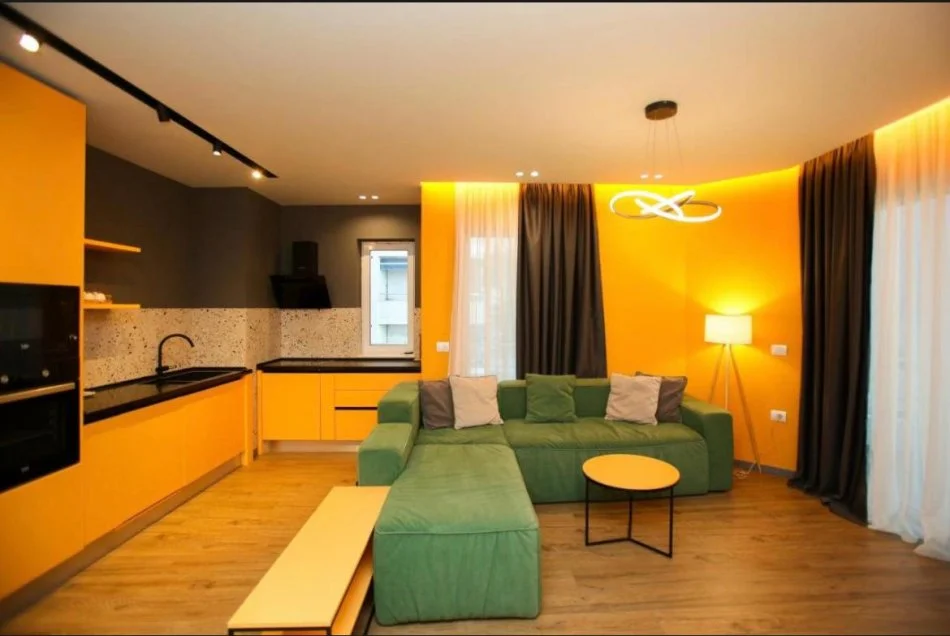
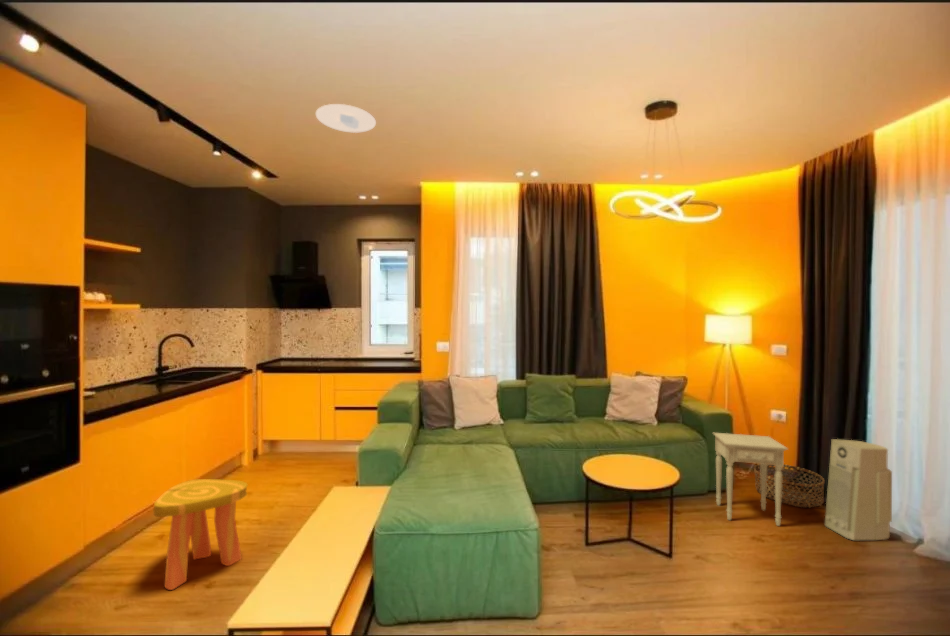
+ nightstand (761, 477)
+ basket (789, 485)
+ air purifier (859, 487)
+ recessed light (346, 116)
+ stool (196, 530)
